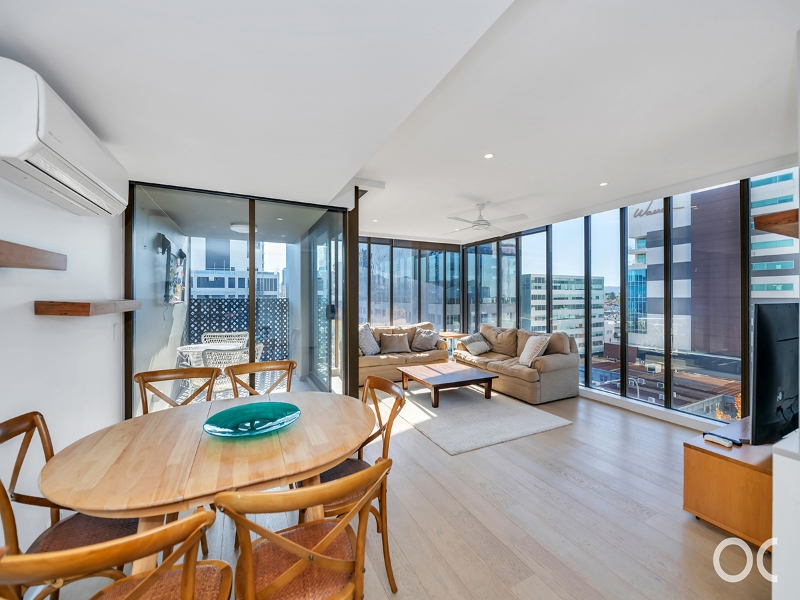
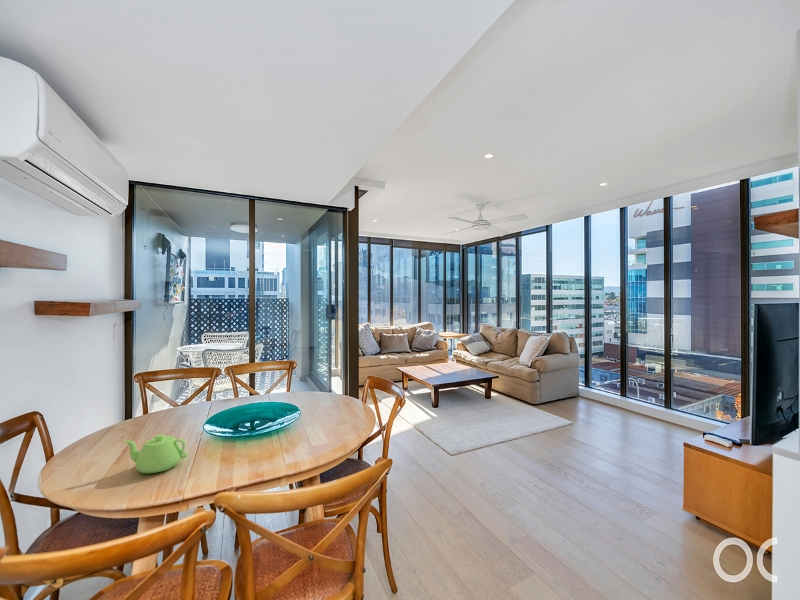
+ teapot (156, 451)
